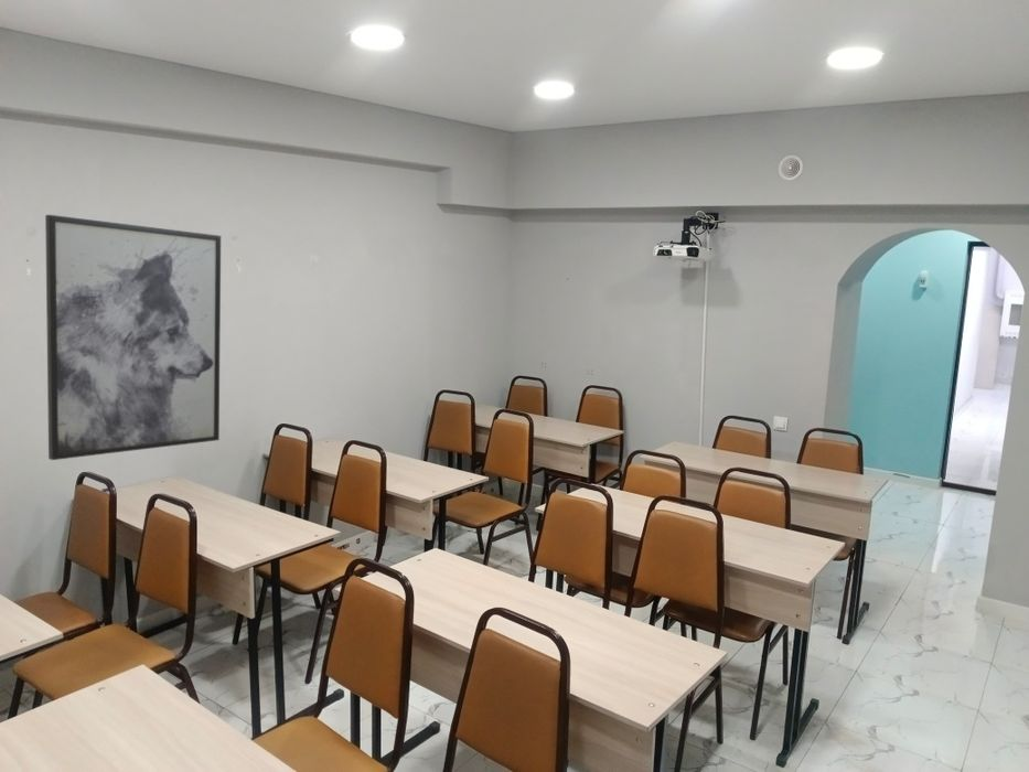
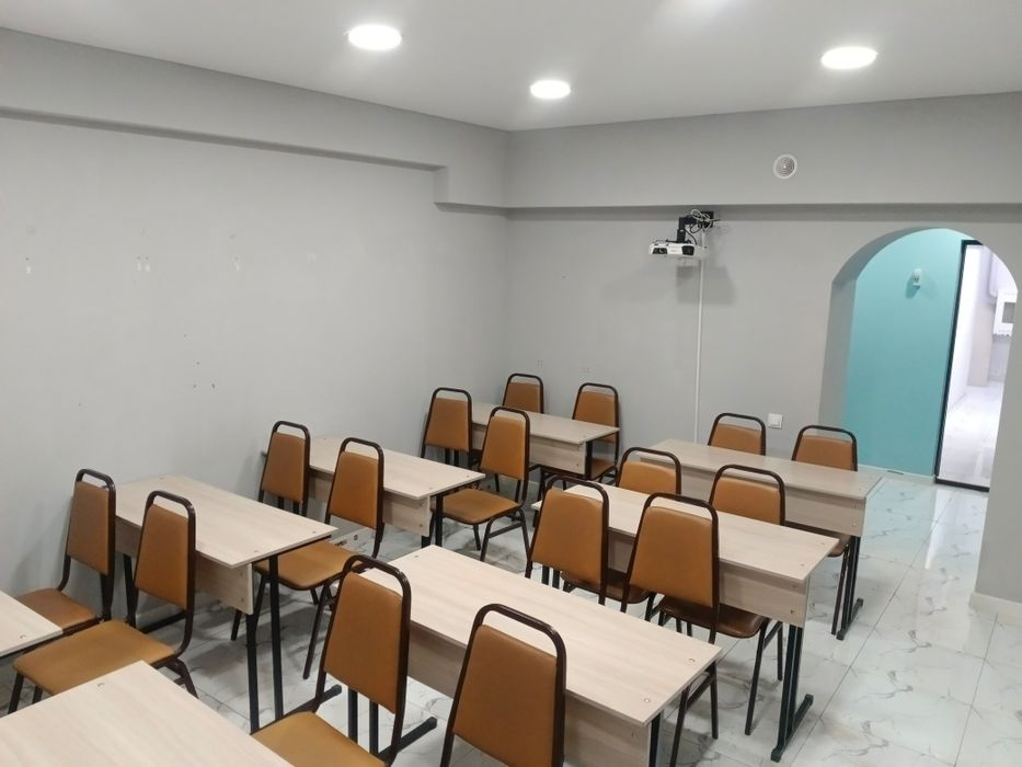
- wall art (140, 339)
